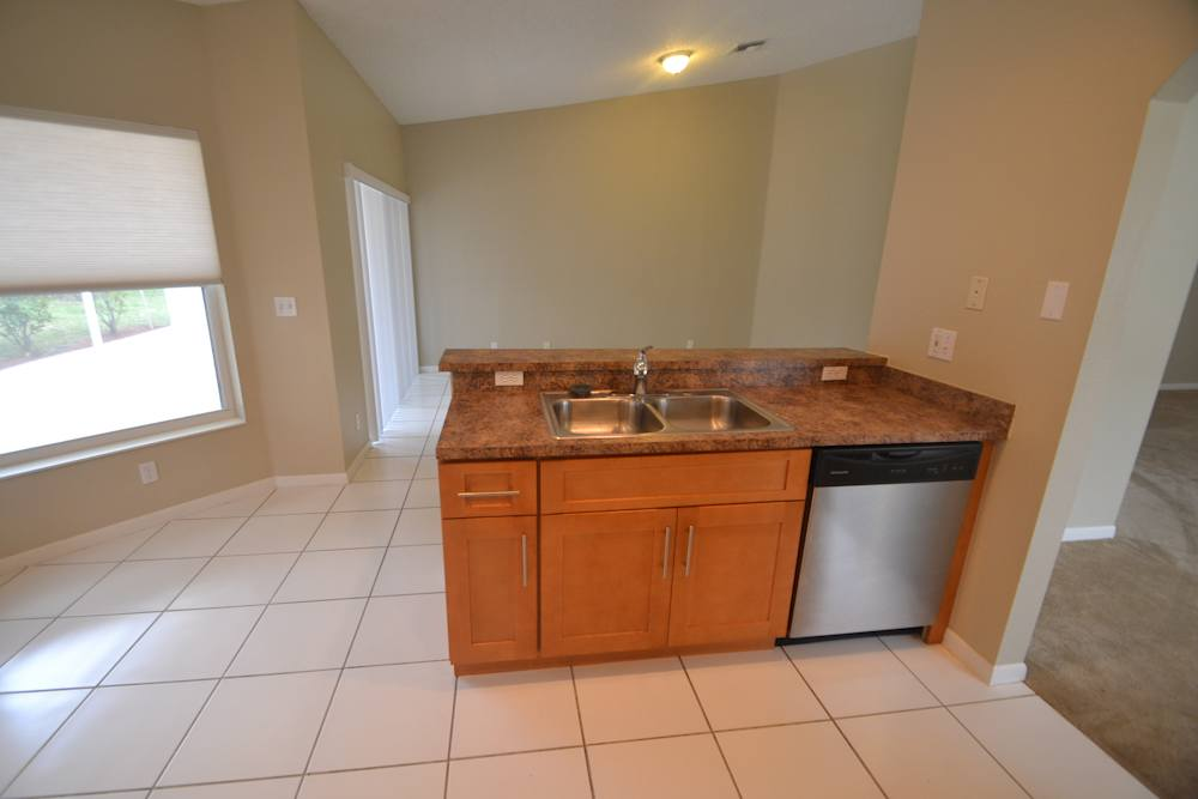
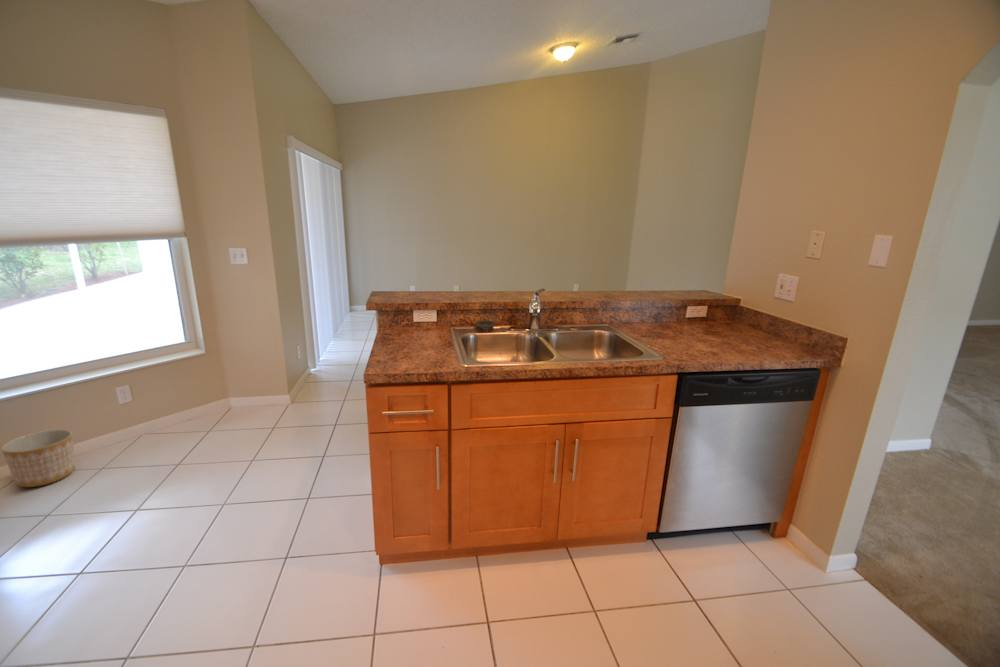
+ planter (42, 458)
